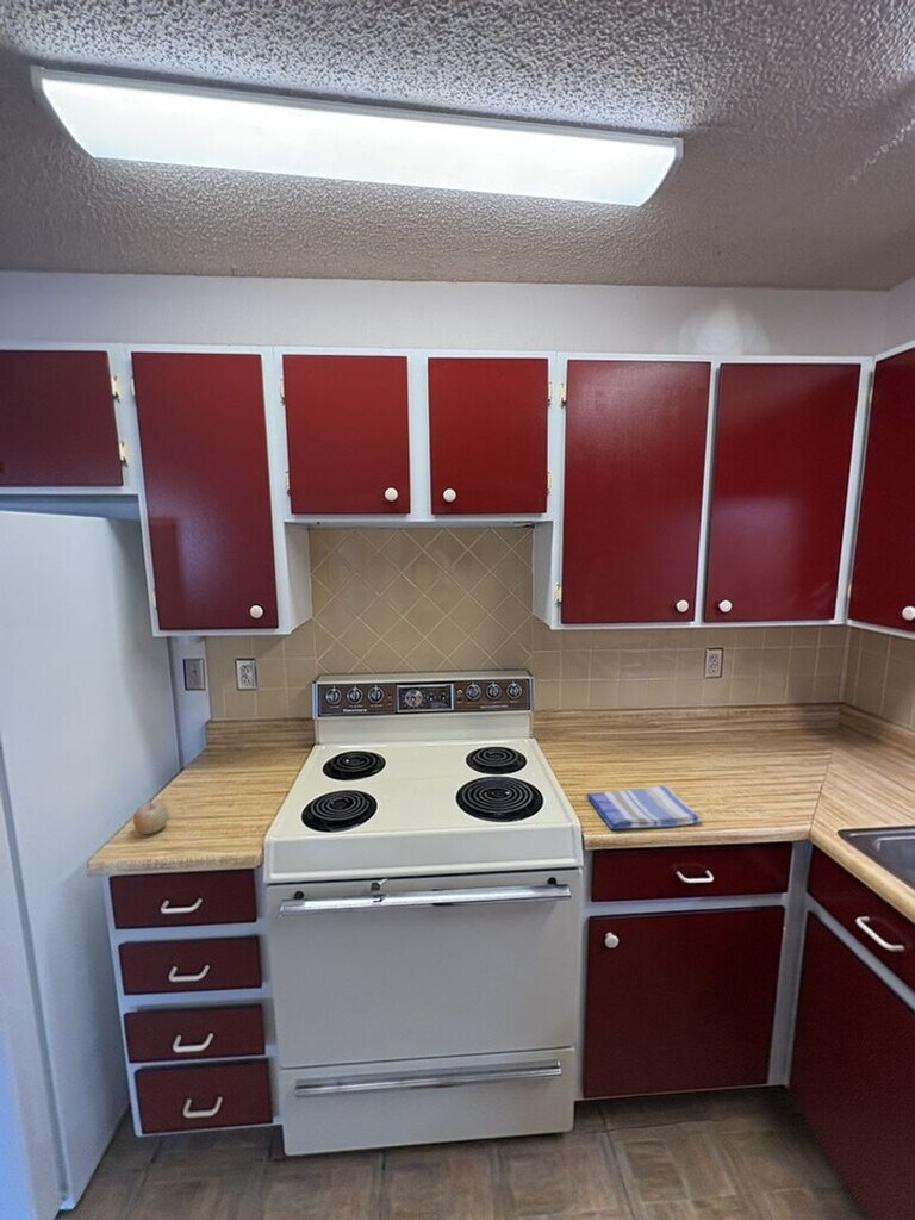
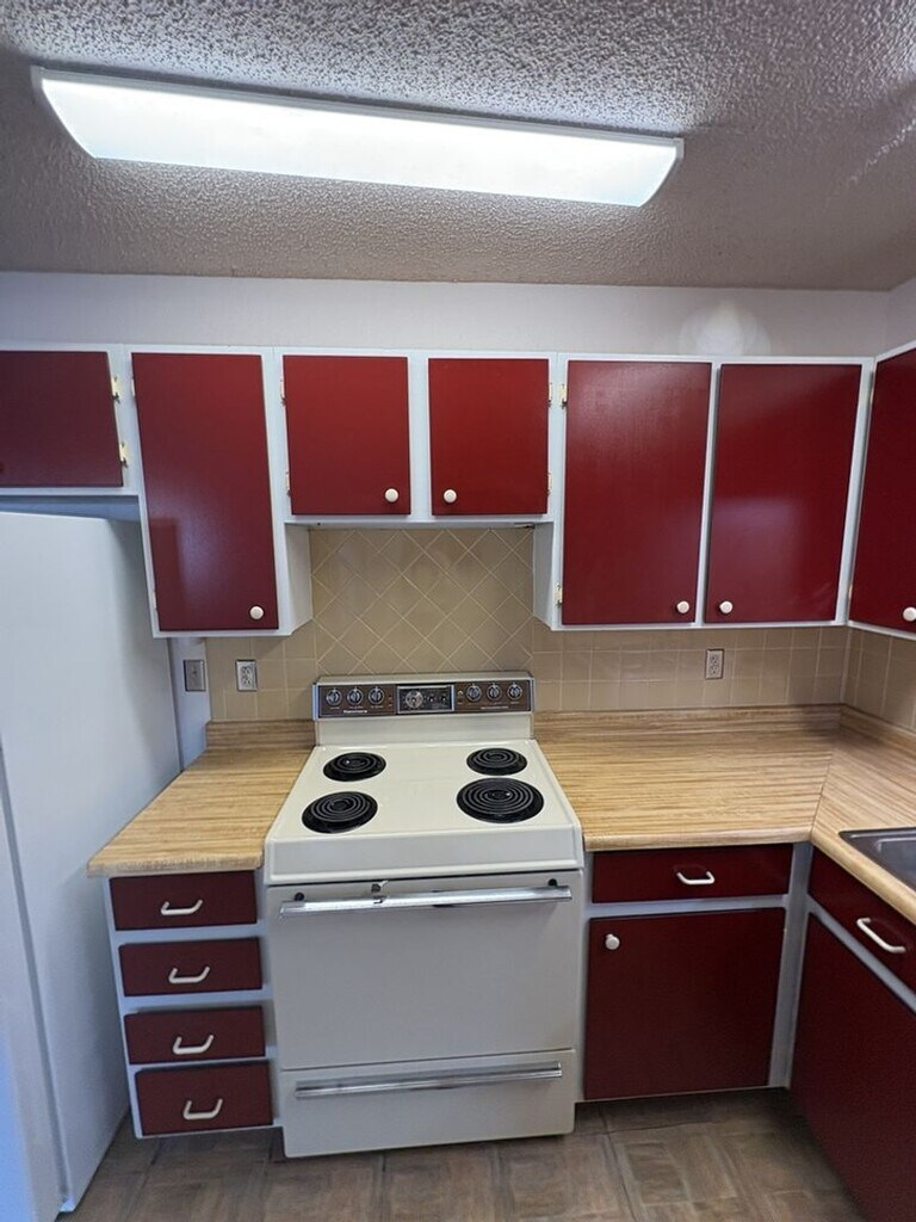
- dish towel (640, 805)
- fruit (150, 815)
